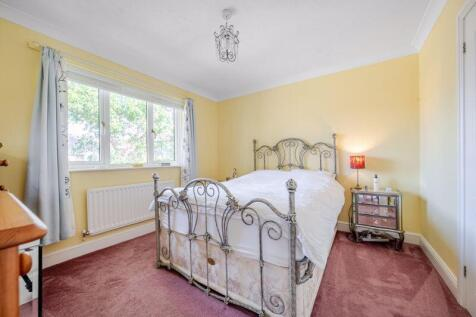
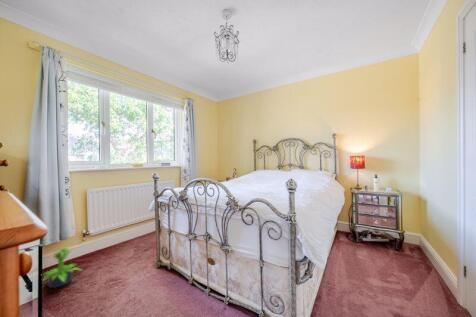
+ potted plant (59, 265)
